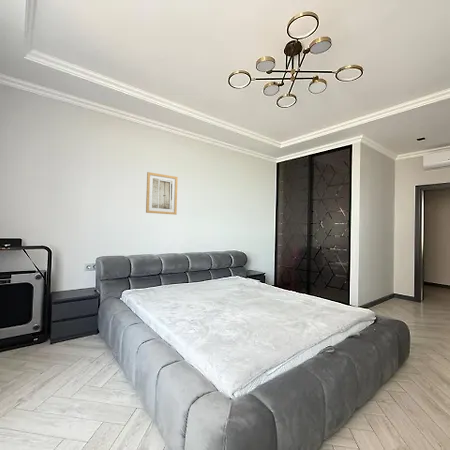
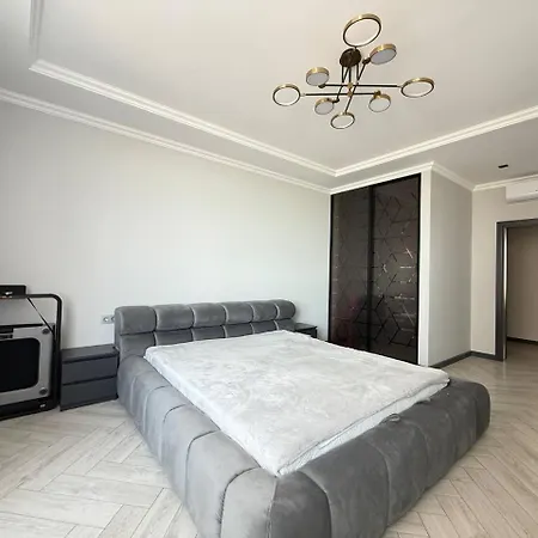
- wall art (162, 194)
